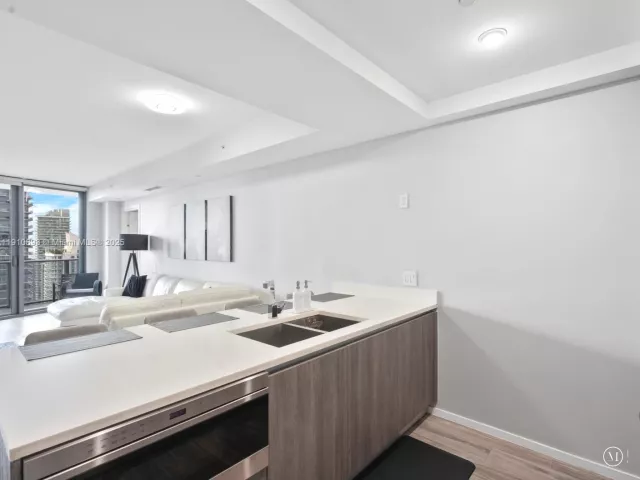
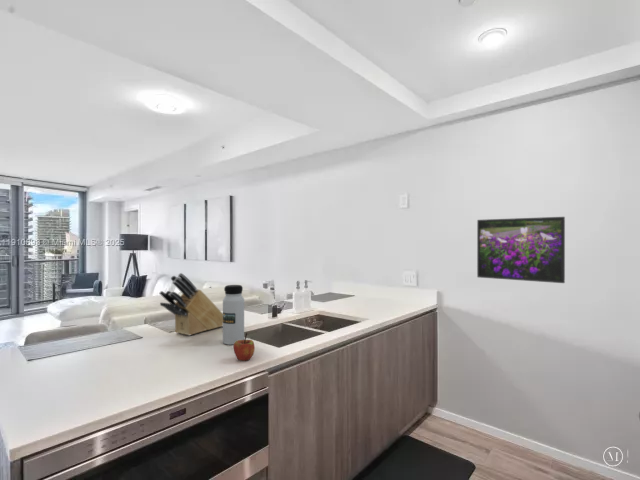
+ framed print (517, 249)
+ knife block (195, 301)
+ apple (244, 346)
+ water bottle (233, 313)
